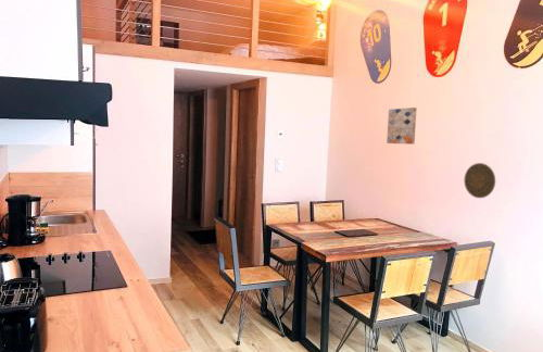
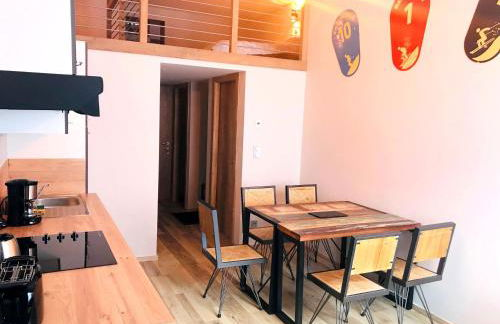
- wall art (401, 126)
- decorative plate (478, 180)
